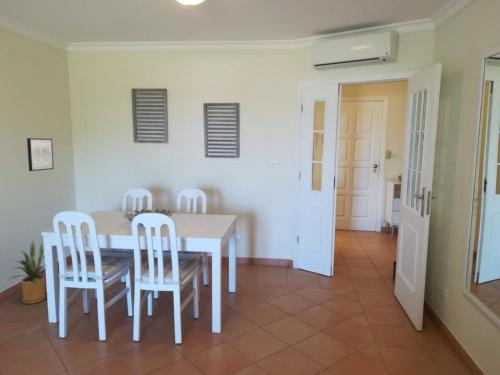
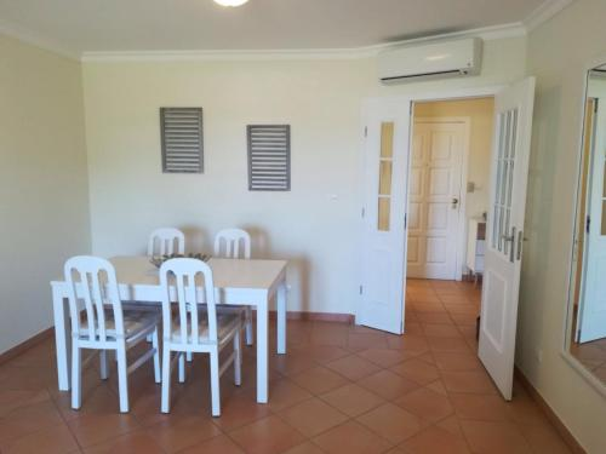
- house plant (28, 272)
- wall art (40, 154)
